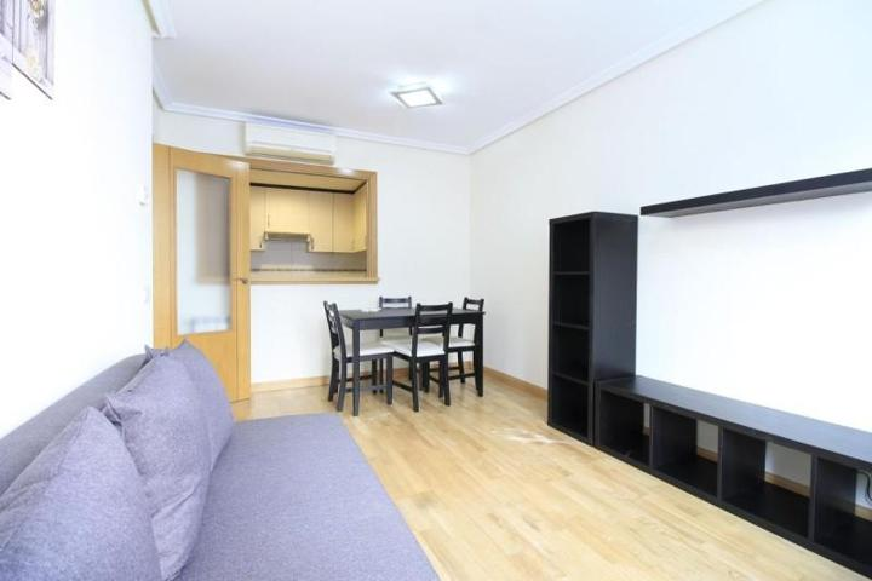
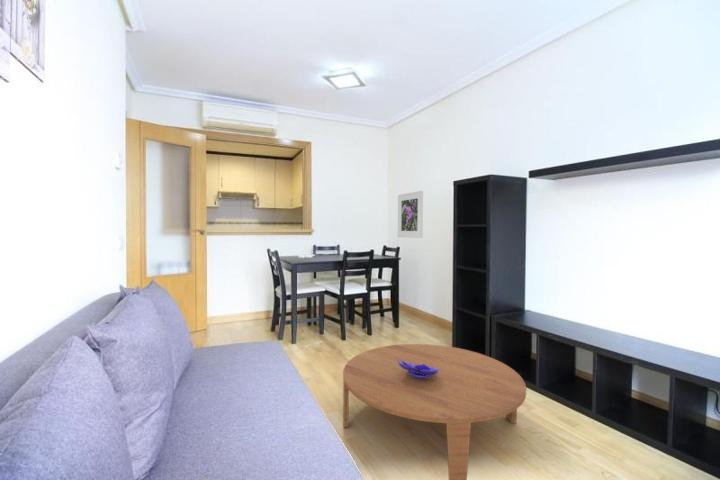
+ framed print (409, 215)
+ coffee table (429, 397)
+ decorative bowl (421, 366)
